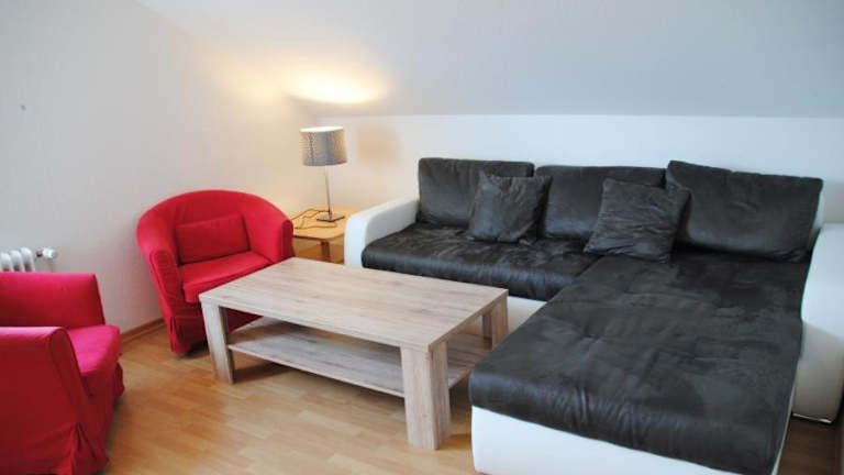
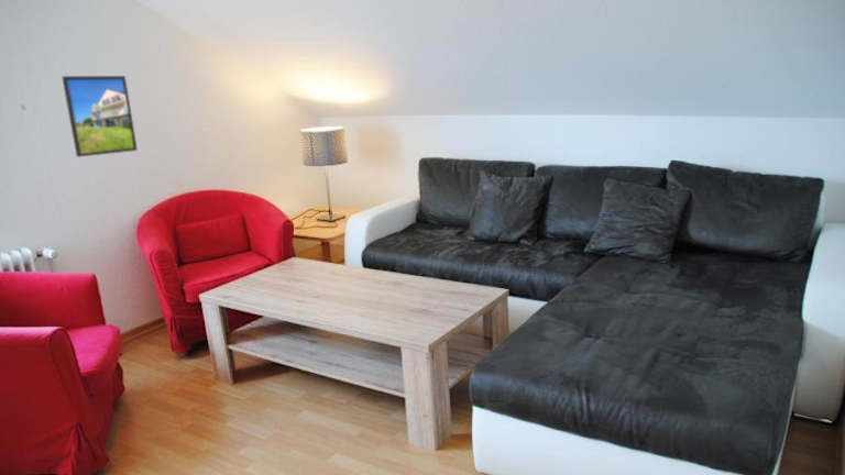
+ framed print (101, 114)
